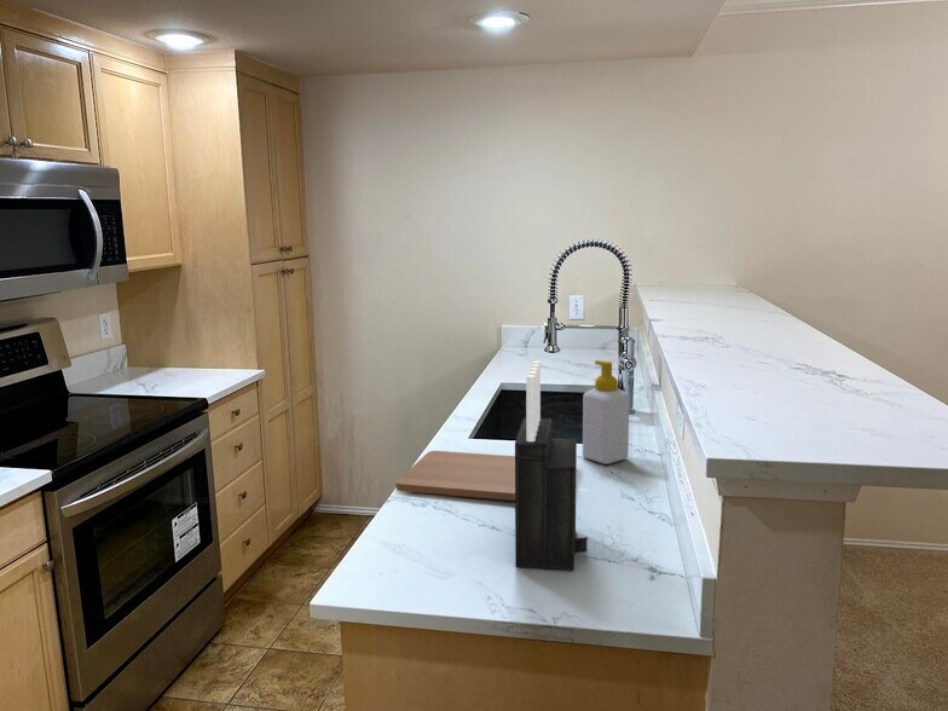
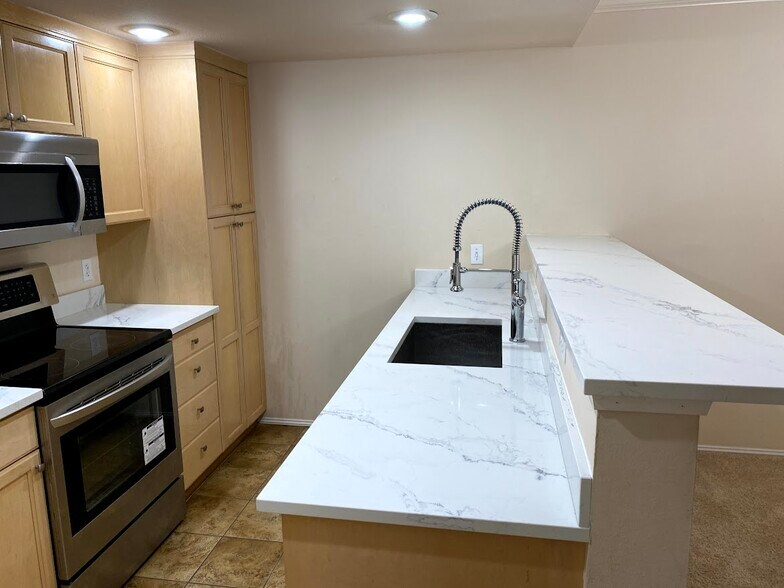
- cutting board (487, 474)
- soap bottle (606, 410)
- knife block (553, 461)
